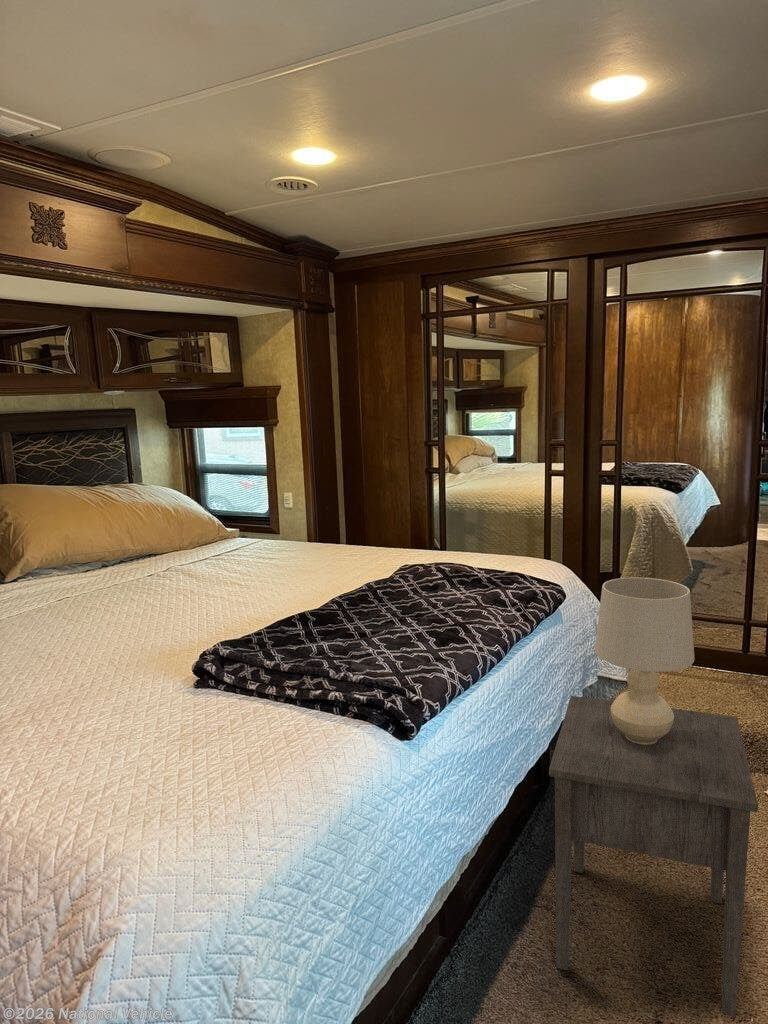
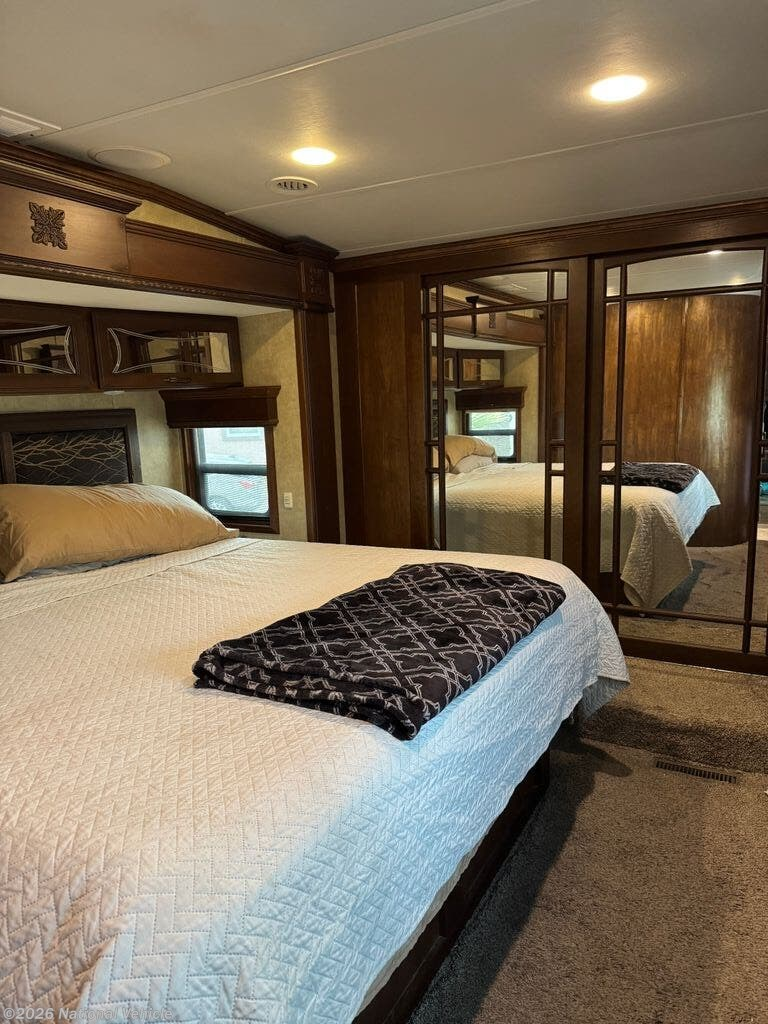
- nightstand (646, 838)
- table lamp (643, 662)
